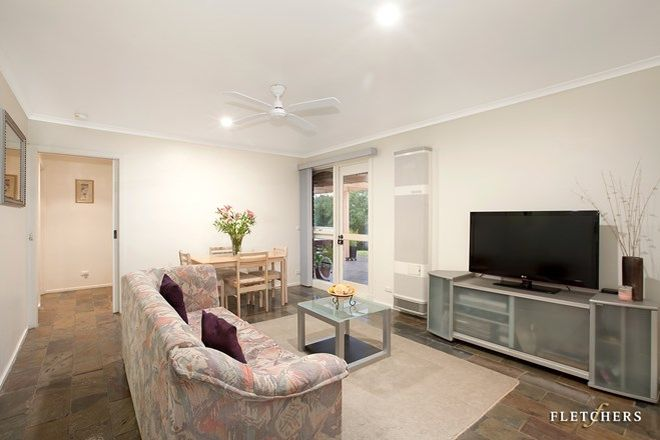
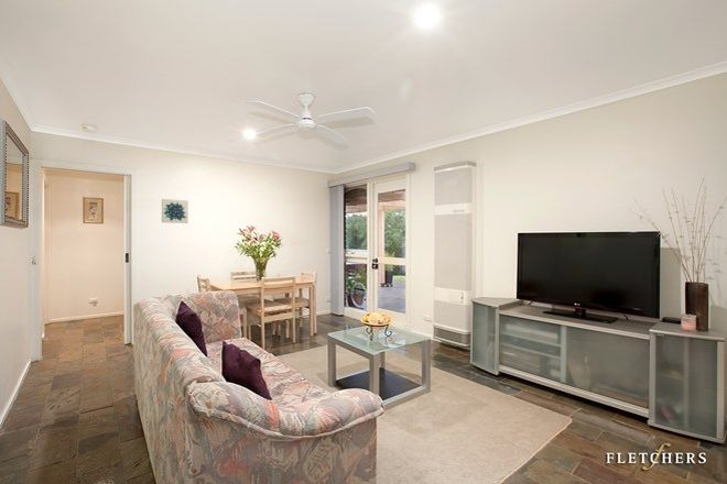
+ wall art (175, 211)
